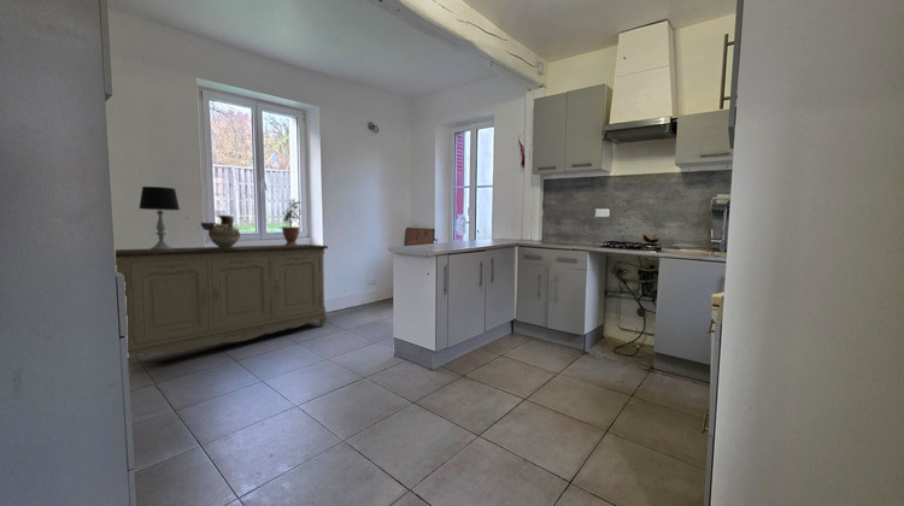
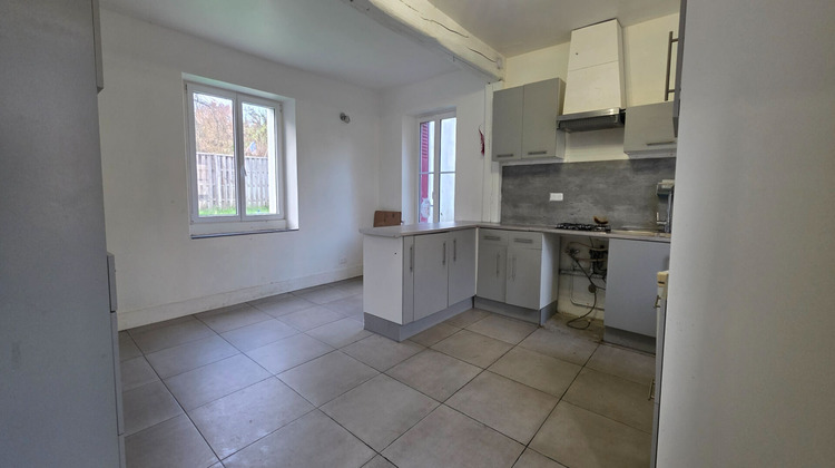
- sideboard (235, 294)
- potted plant (293, 220)
- table lamp (160, 218)
- ceramic jug (222, 231)
